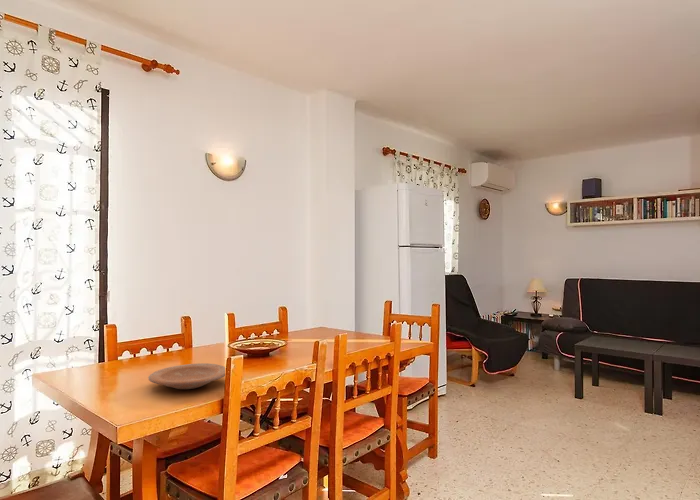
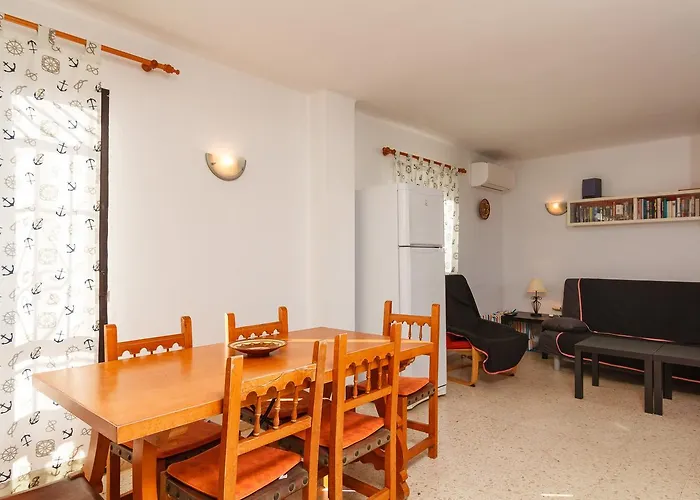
- plate (189, 378)
